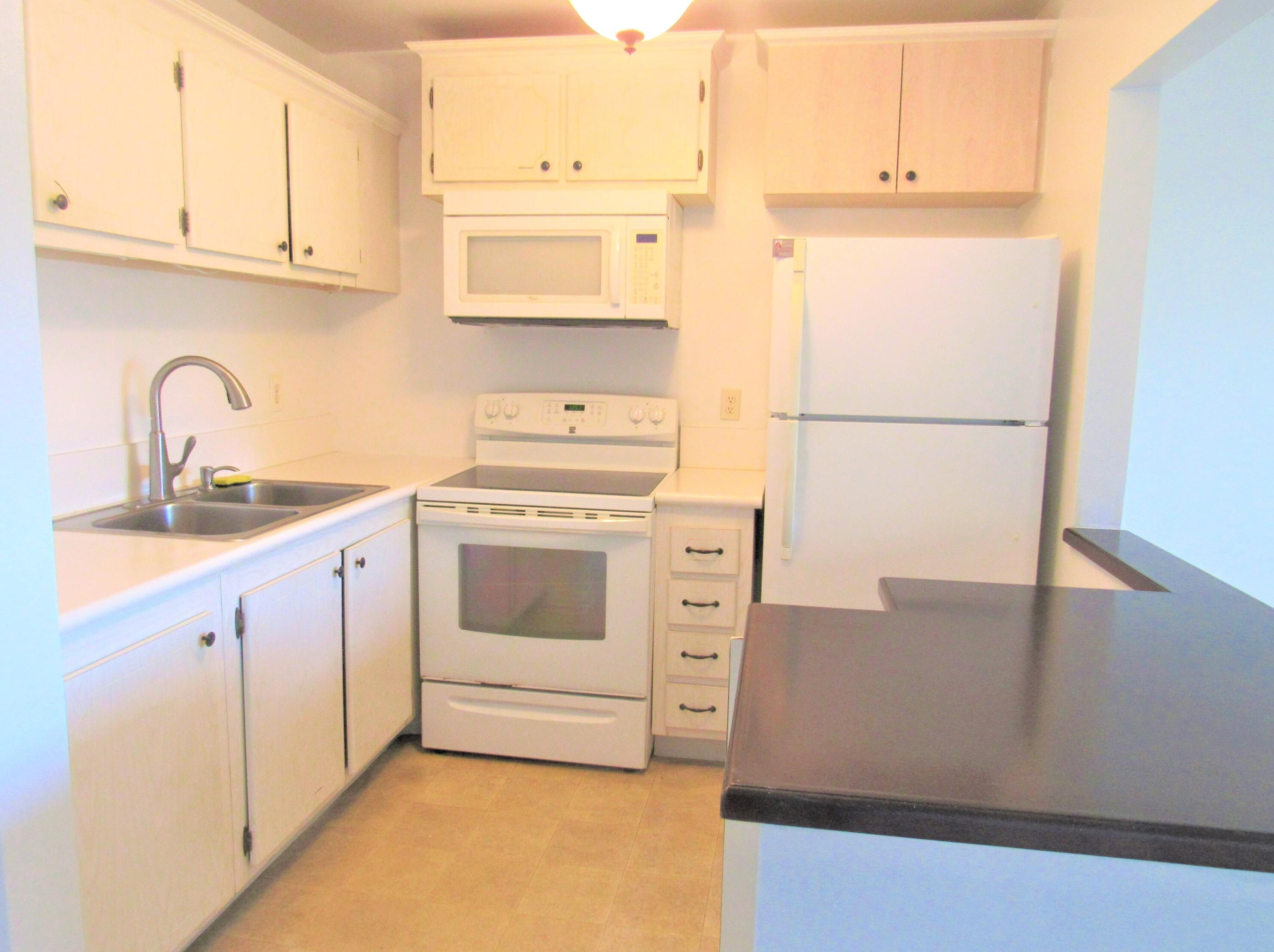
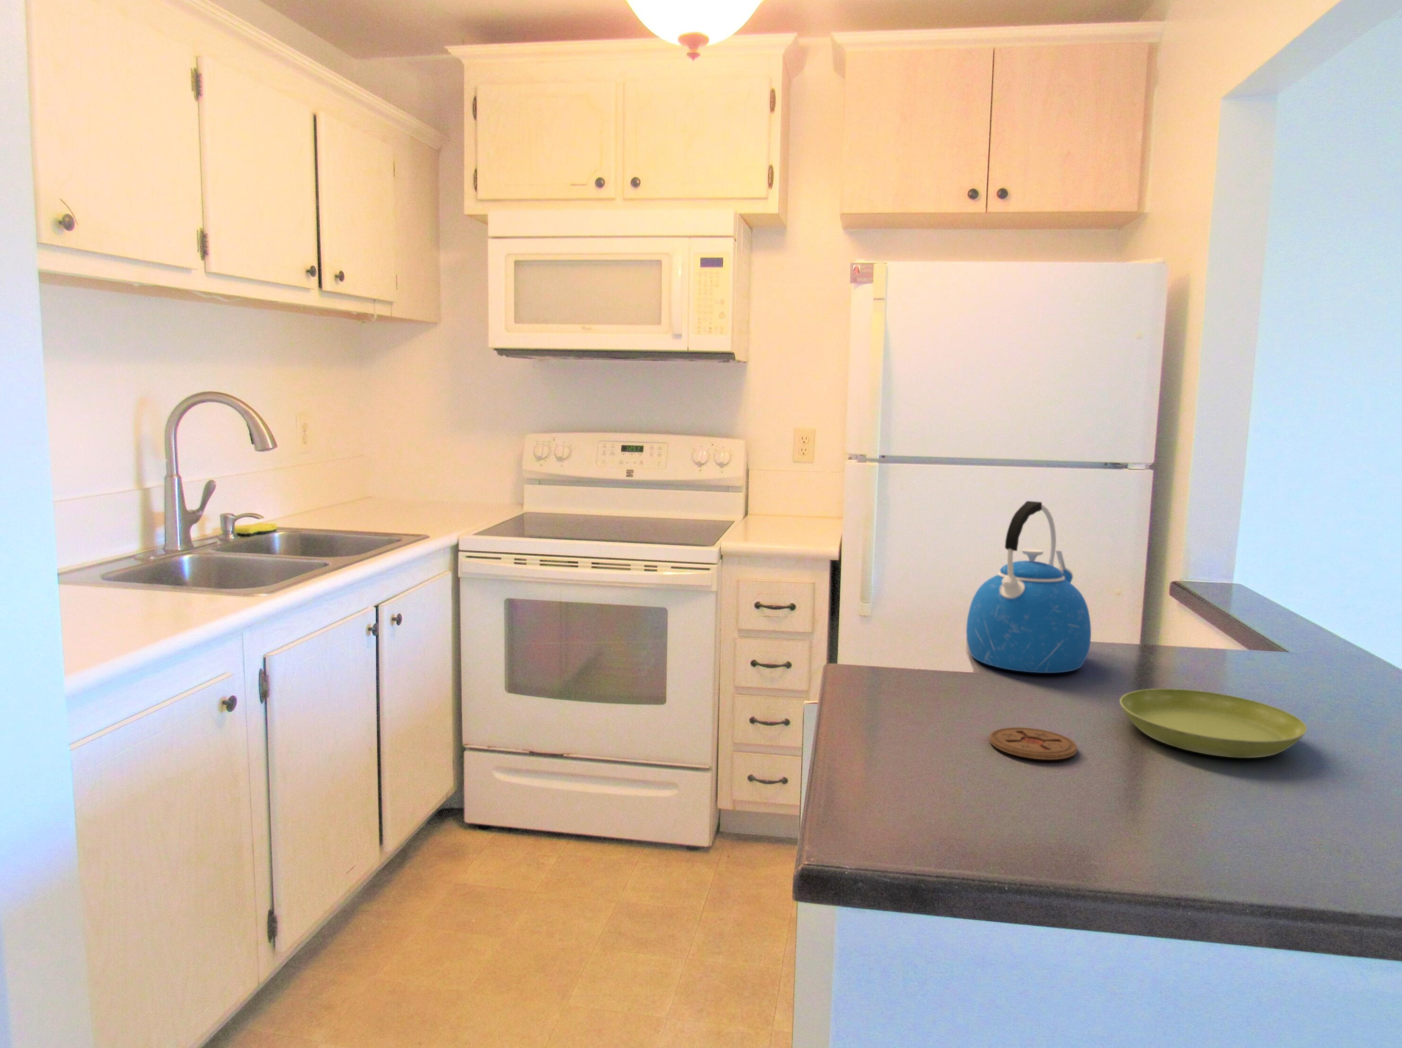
+ kettle (1037, 580)
+ saucer (1208, 724)
+ coaster (1032, 743)
